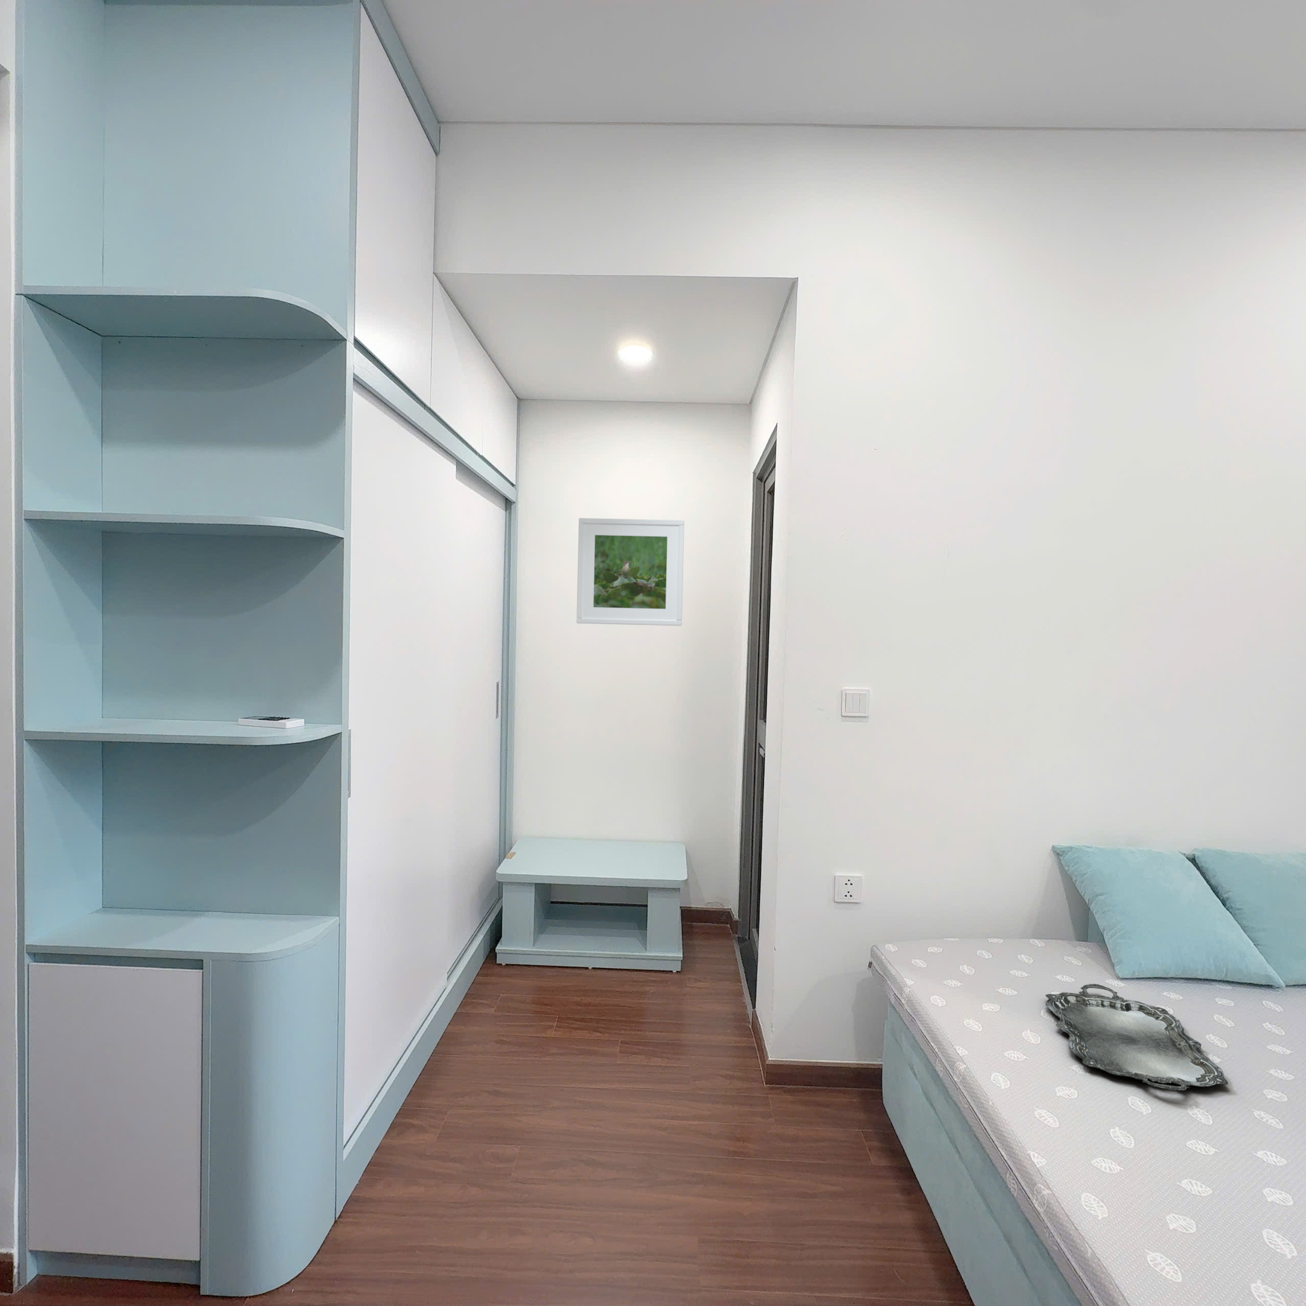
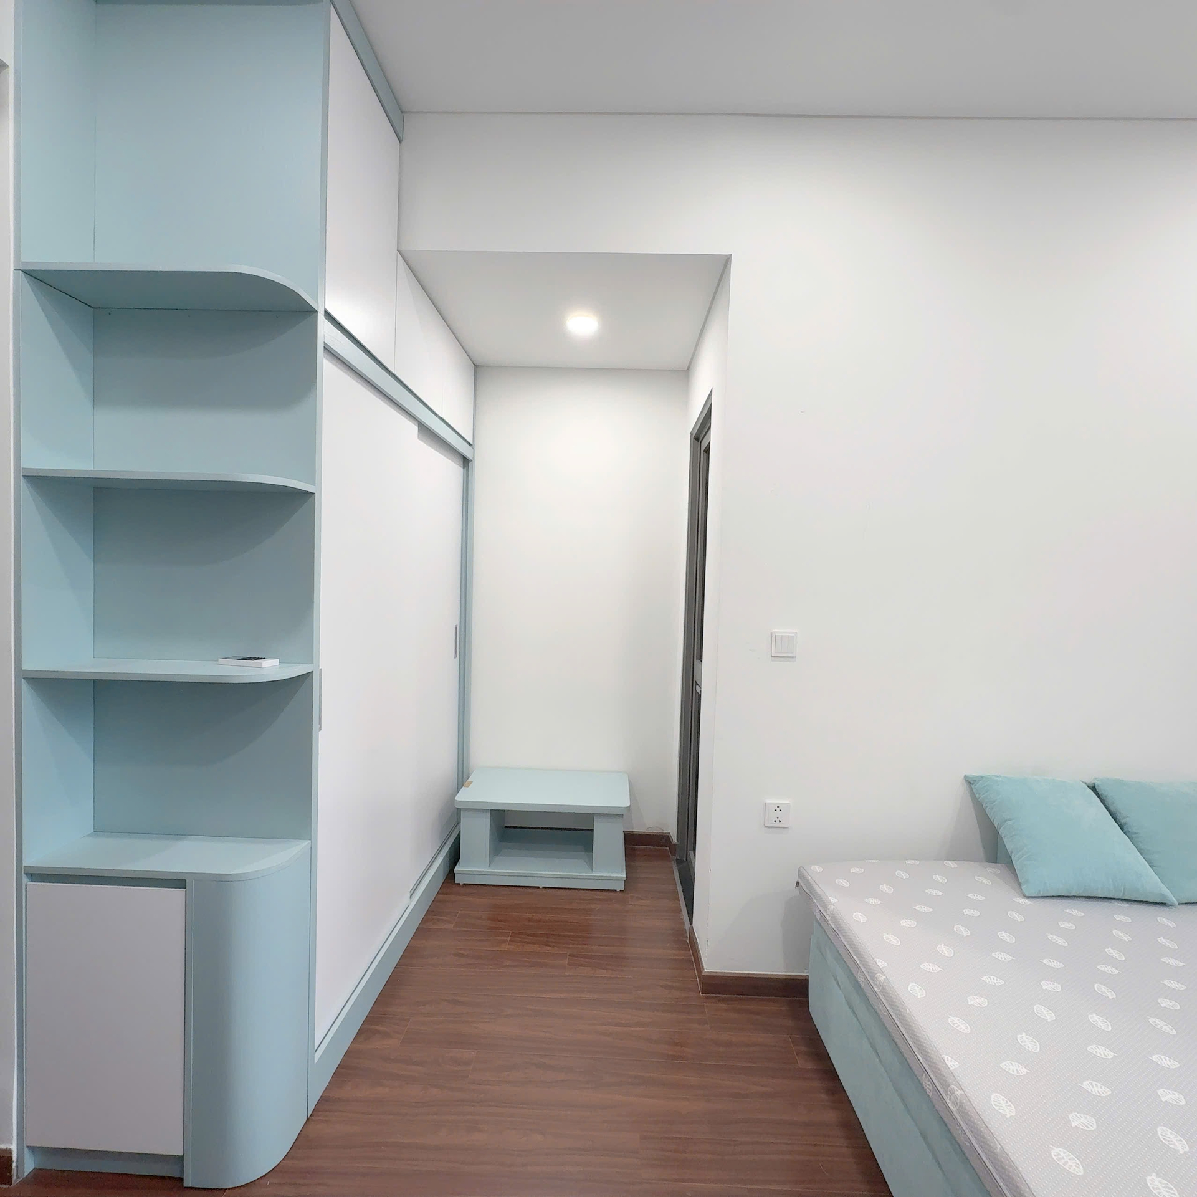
- serving tray (1127, 1035)
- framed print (630, 572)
